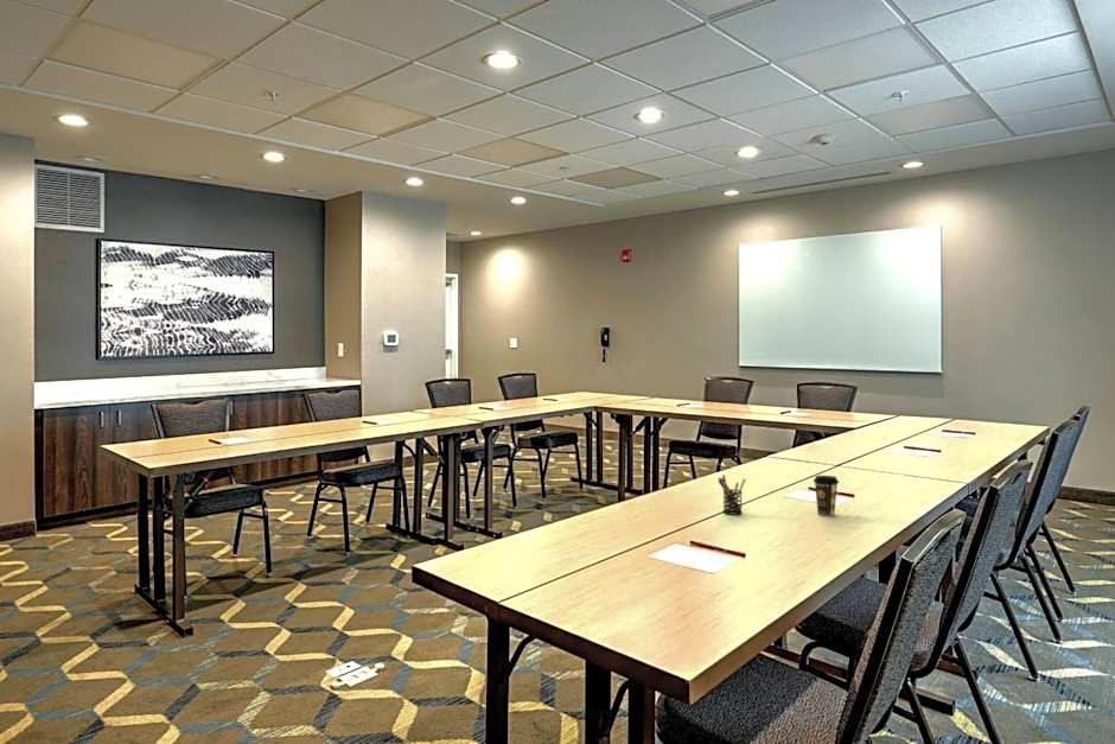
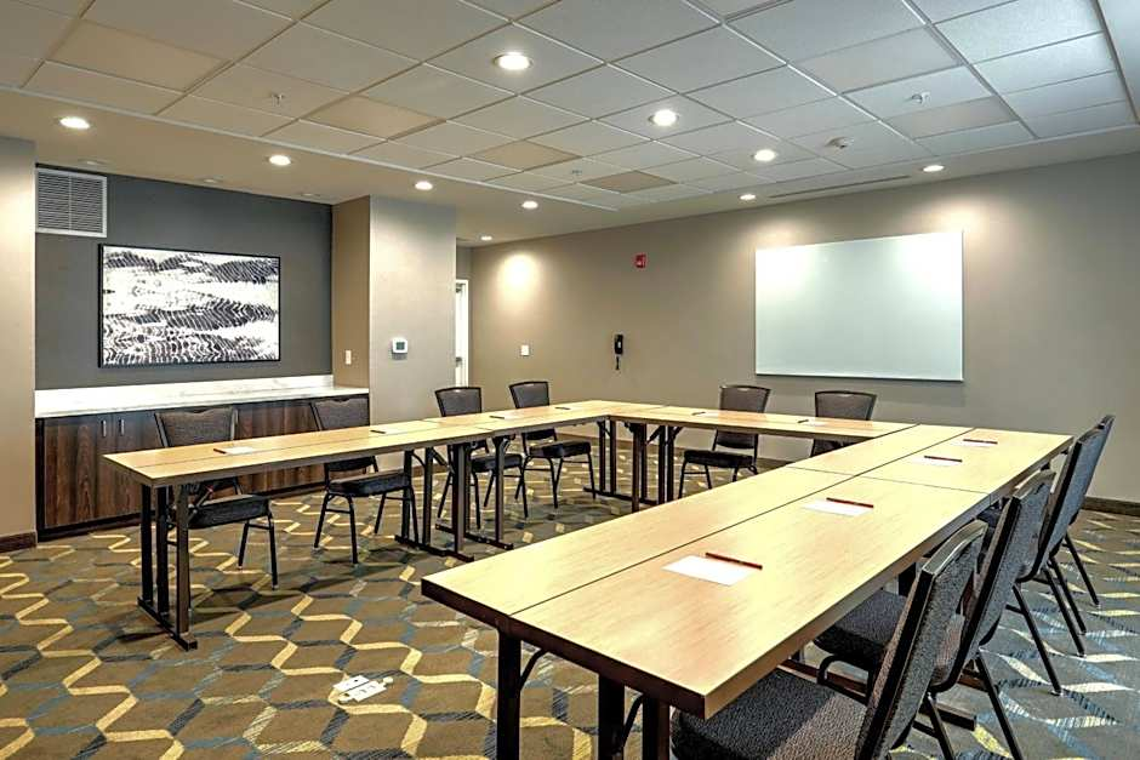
- coffee cup (826, 495)
- pen holder (732, 494)
